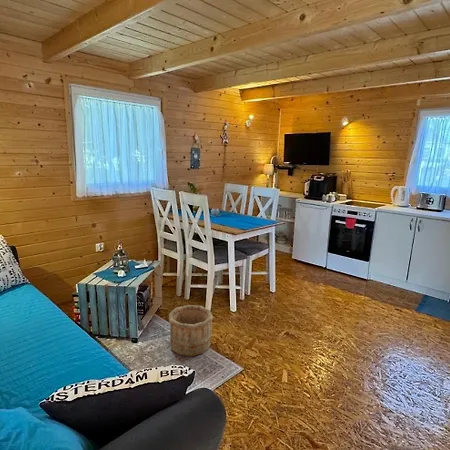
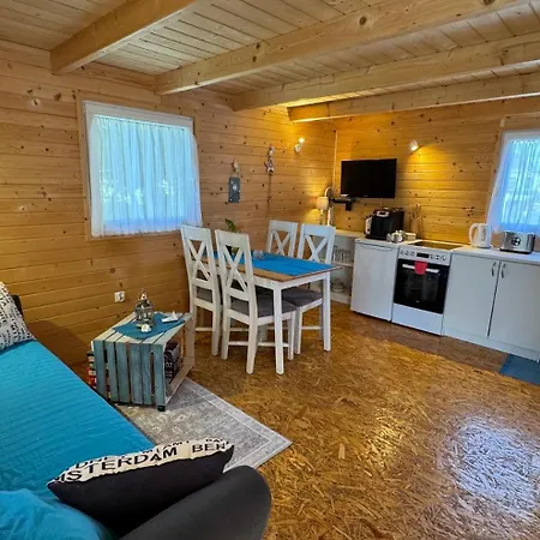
- wooden bucket (190, 329)
